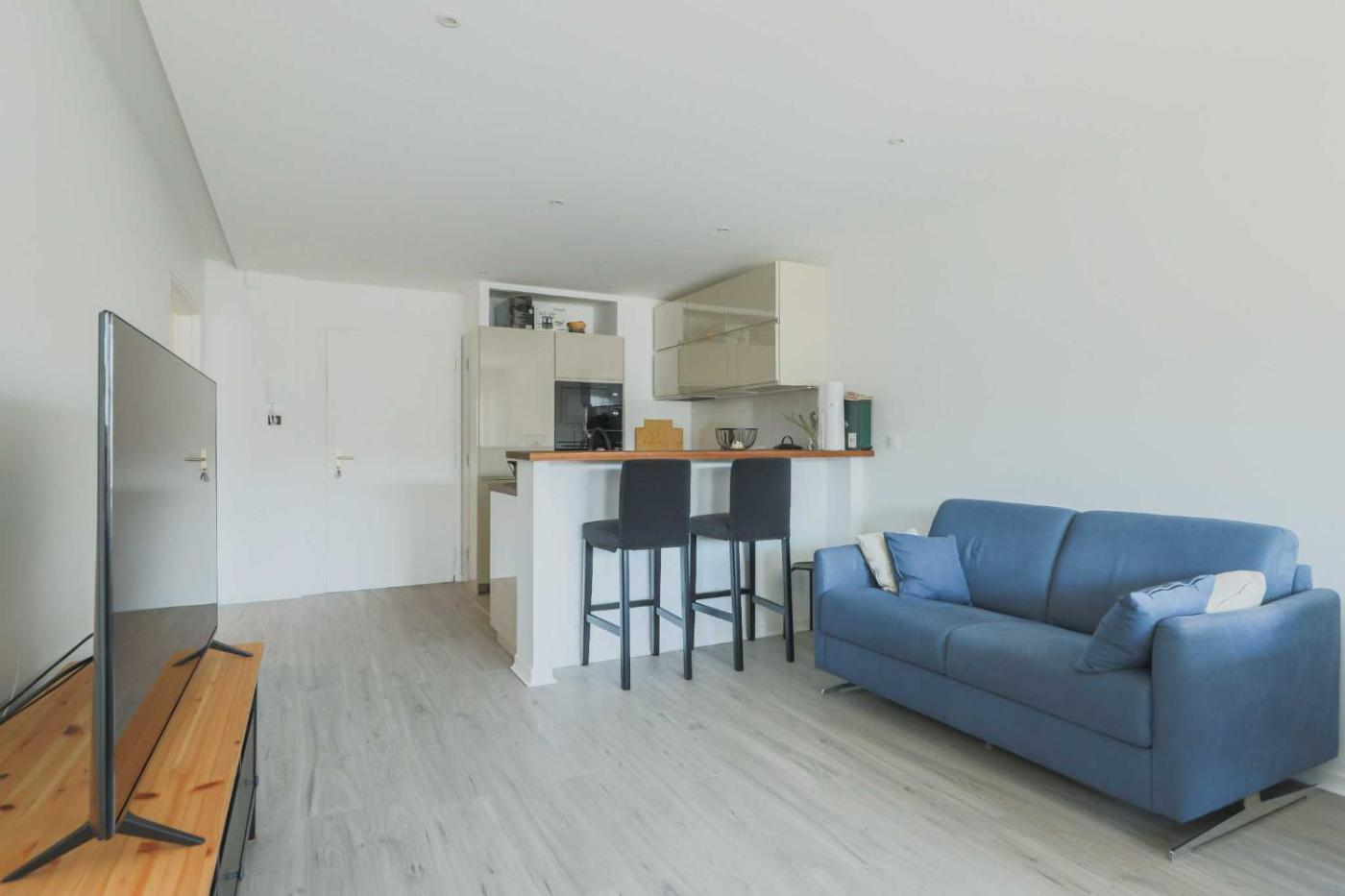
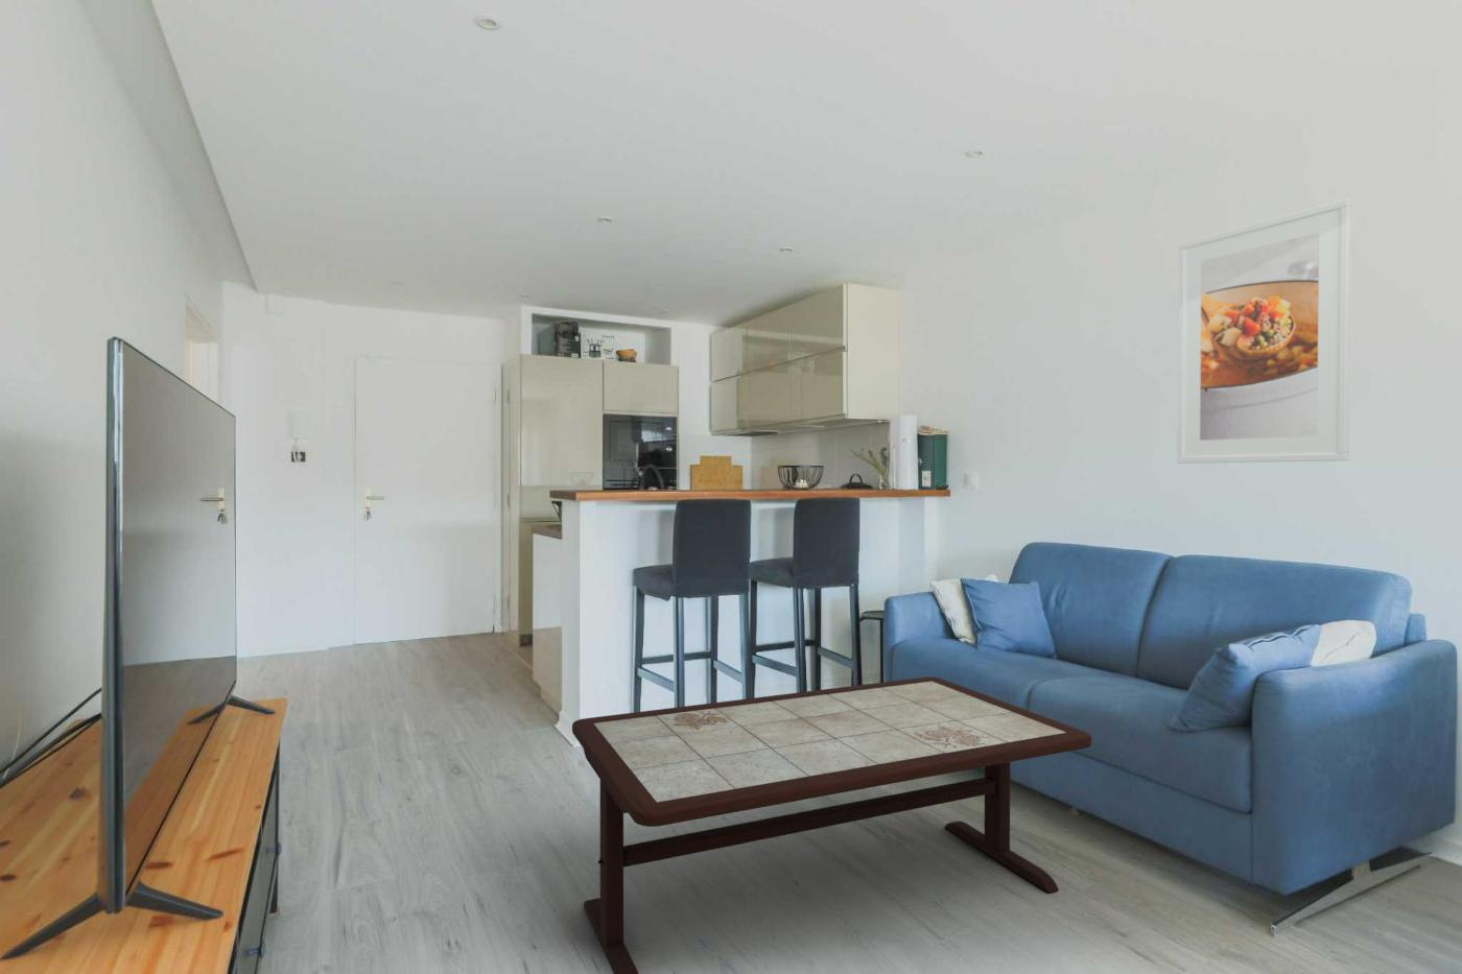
+ coffee table (825, 812)
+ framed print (1257, 342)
